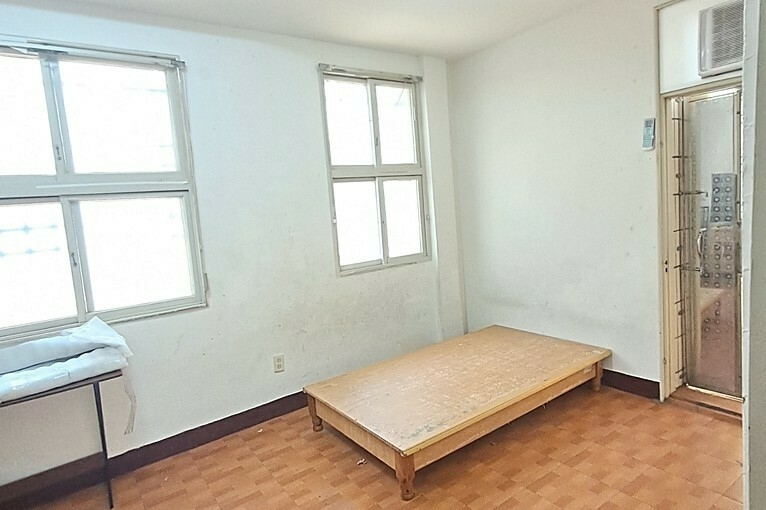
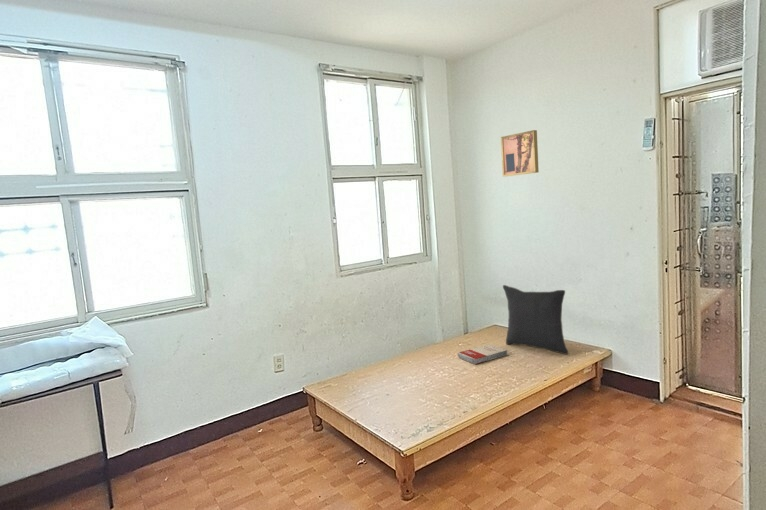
+ book (482, 353)
+ wall art (519, 154)
+ pillow (534, 318)
